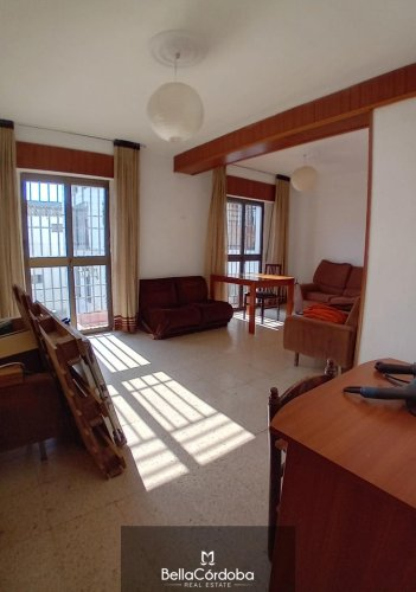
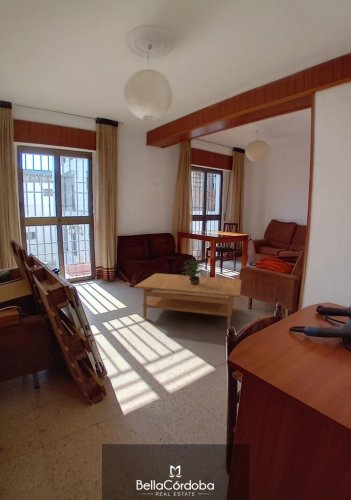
+ potted plant (194, 269)
+ coffee table (190, 297)
